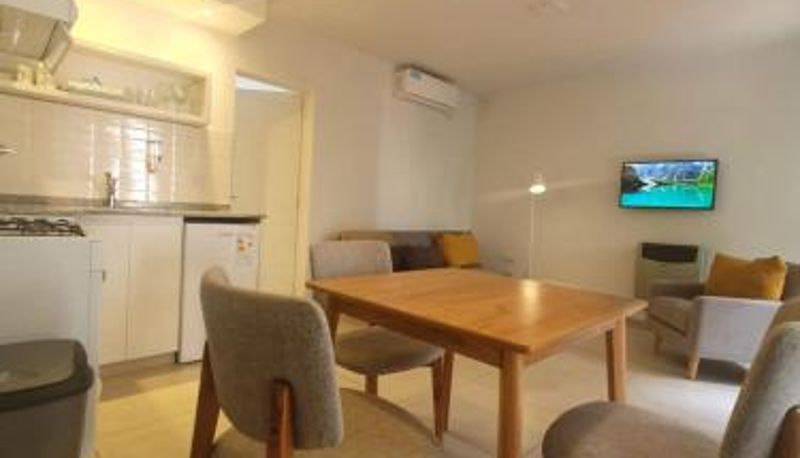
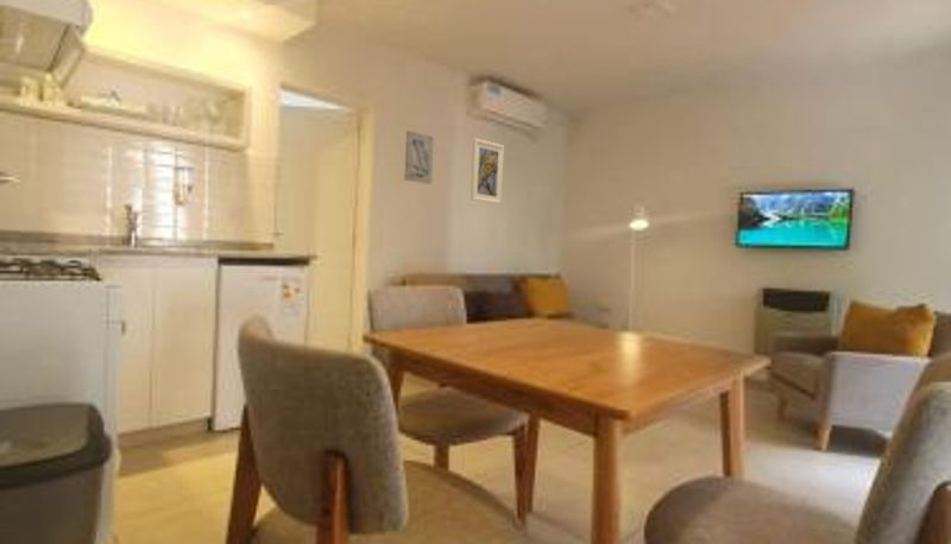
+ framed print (487, 172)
+ wall art (418, 157)
